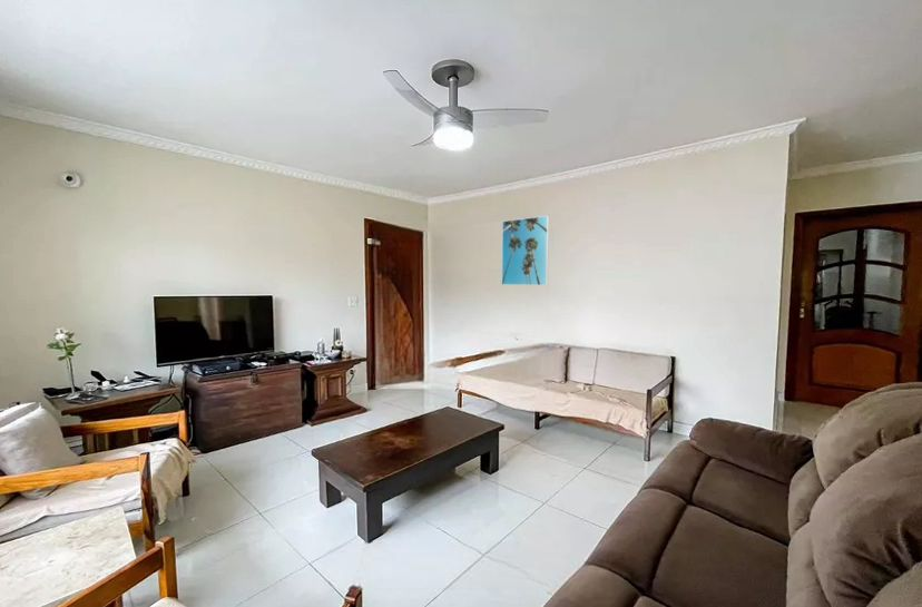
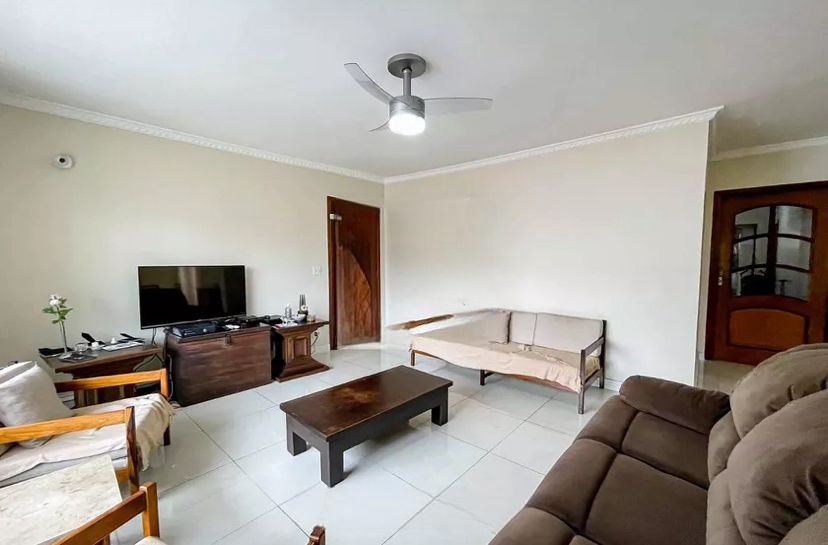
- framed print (523, 252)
